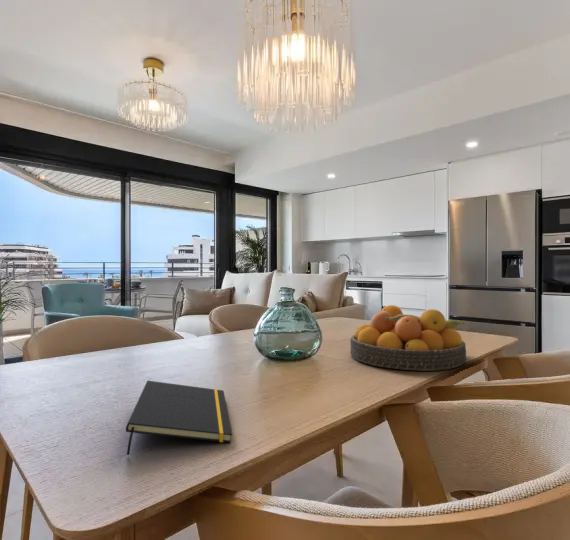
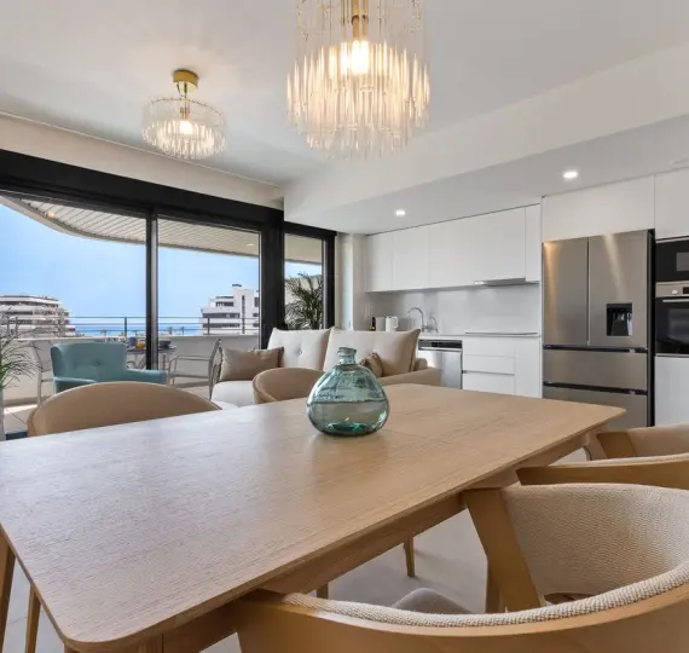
- fruit bowl (405, 332)
- notepad (183, 407)
